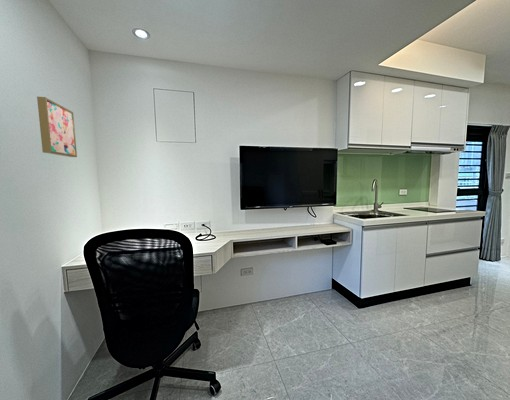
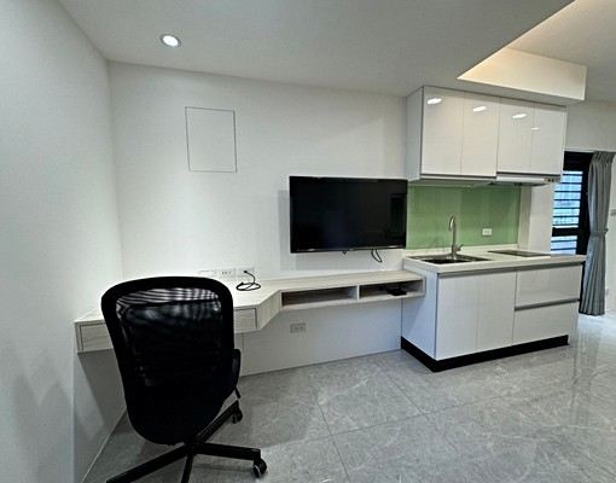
- wall art (59, 130)
